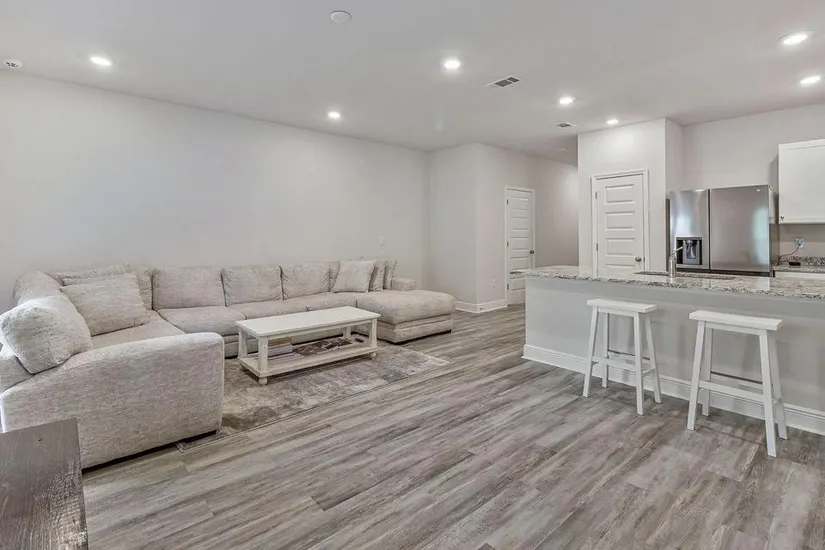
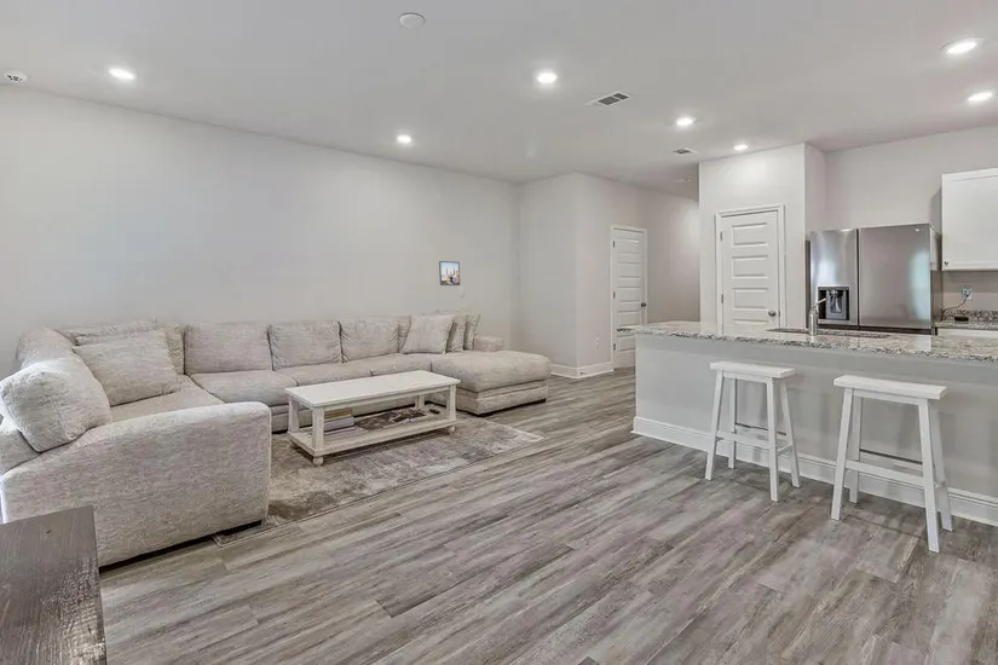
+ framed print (449, 273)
